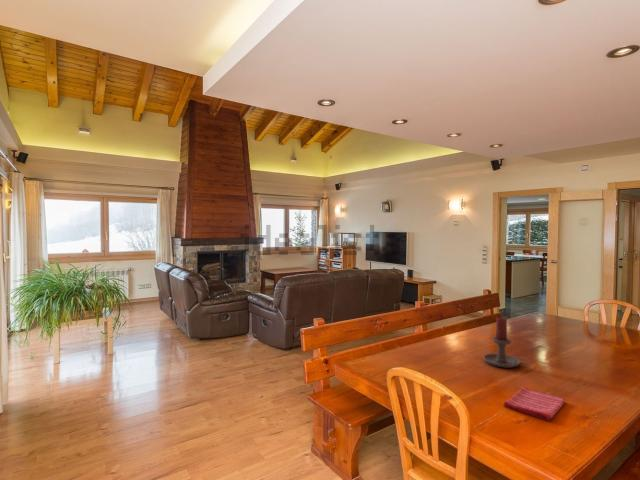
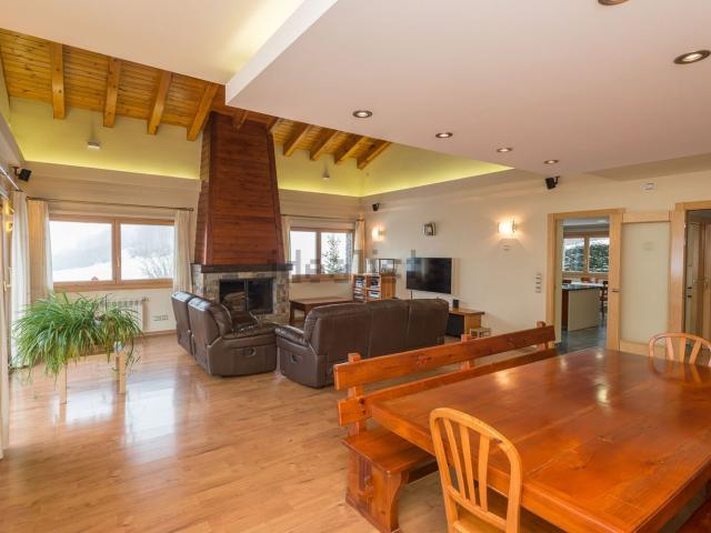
- candle holder (506, 341)
- dish towel (534, 402)
